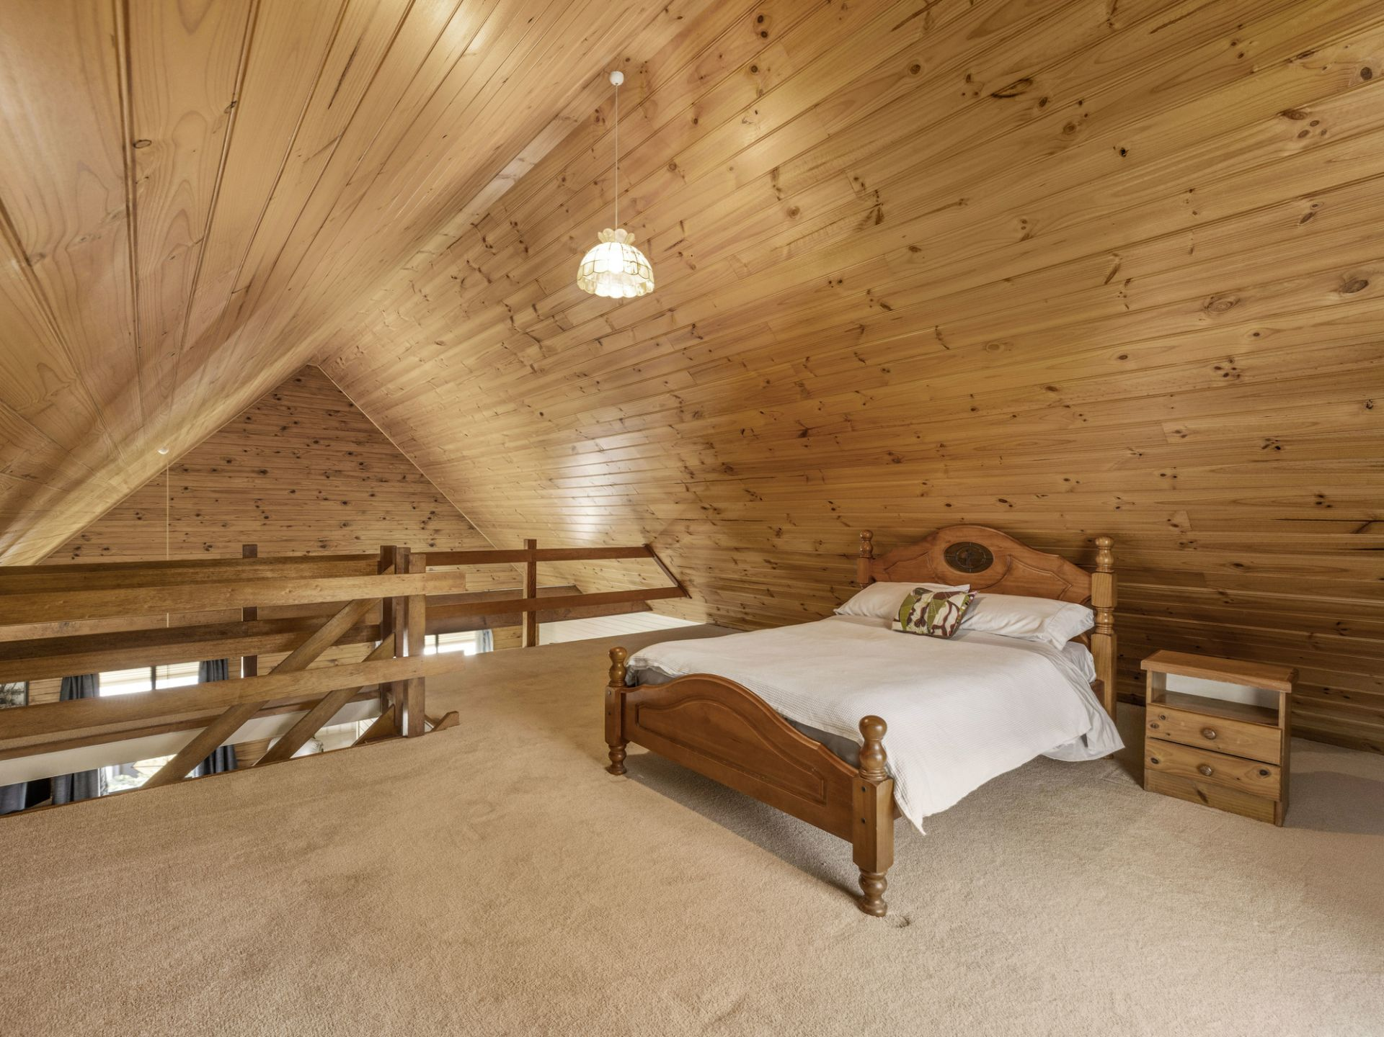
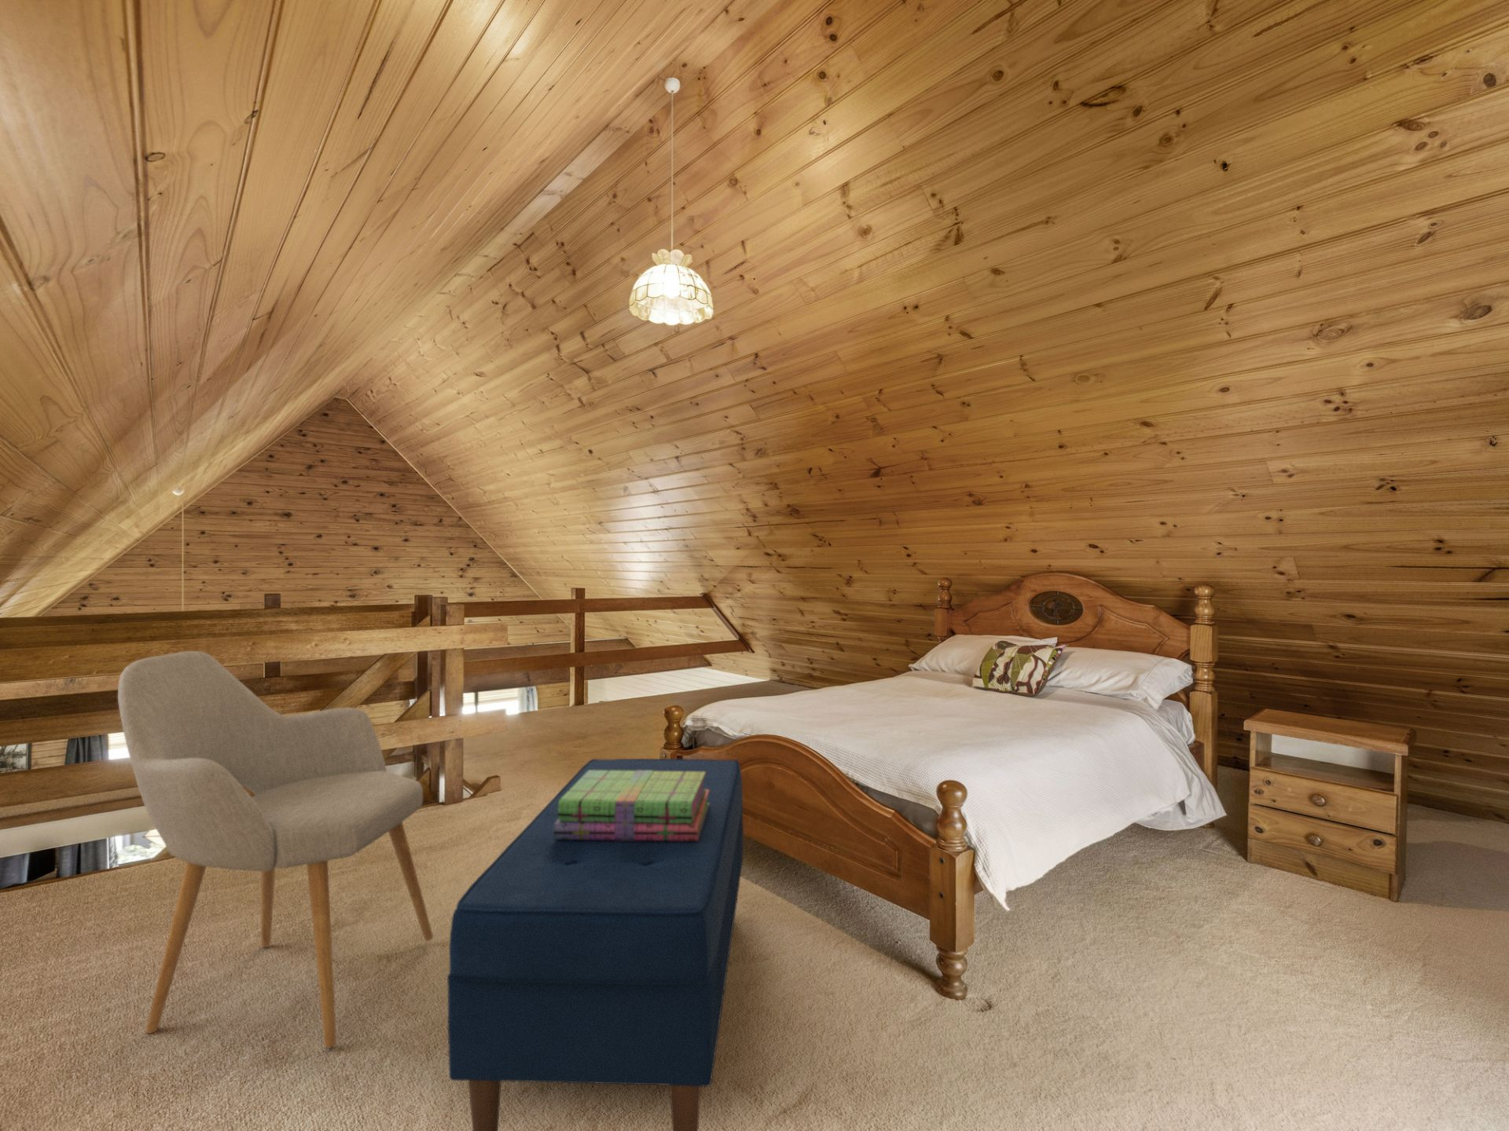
+ stack of books (636, 803)
+ bench (633, 908)
+ chair (277, 820)
